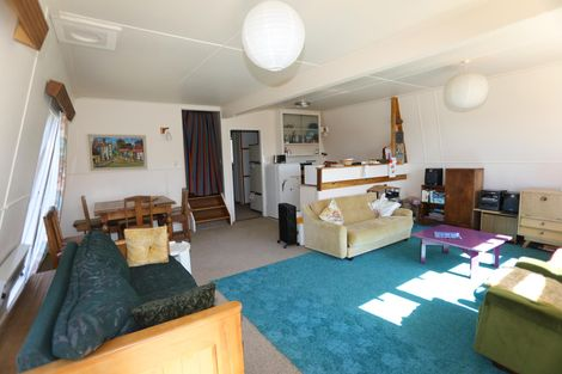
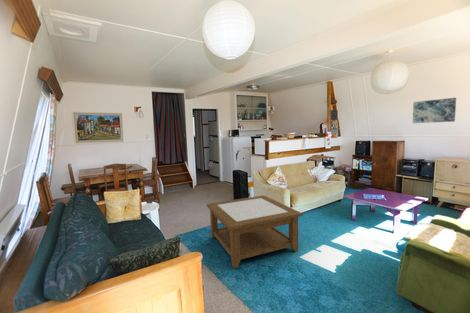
+ wall art (433, 111)
+ coffee table (251, 226)
